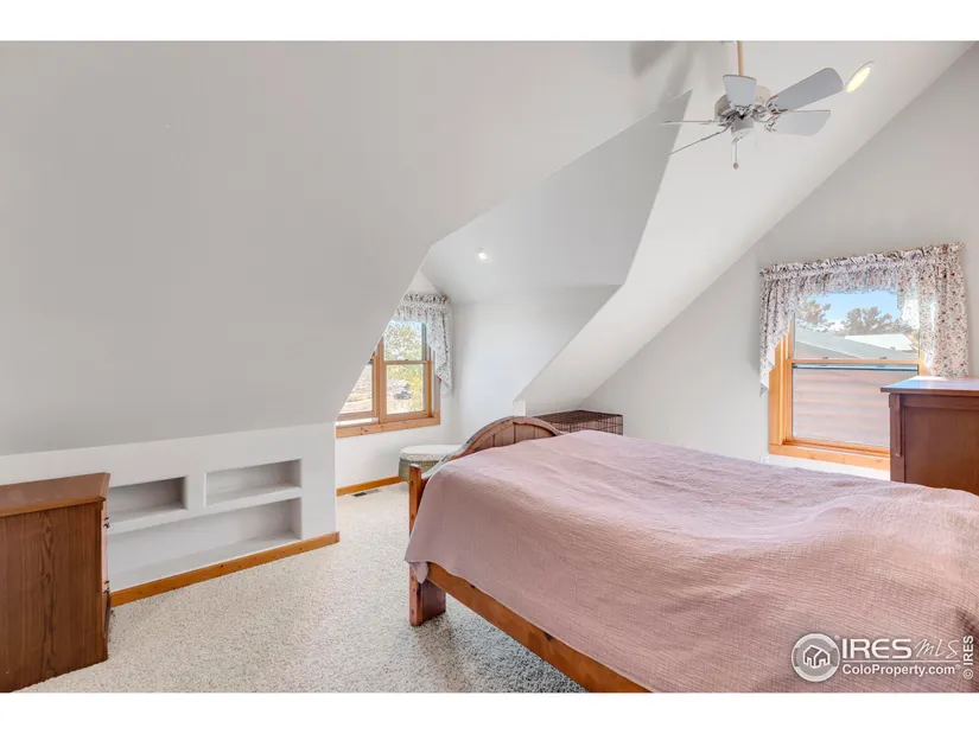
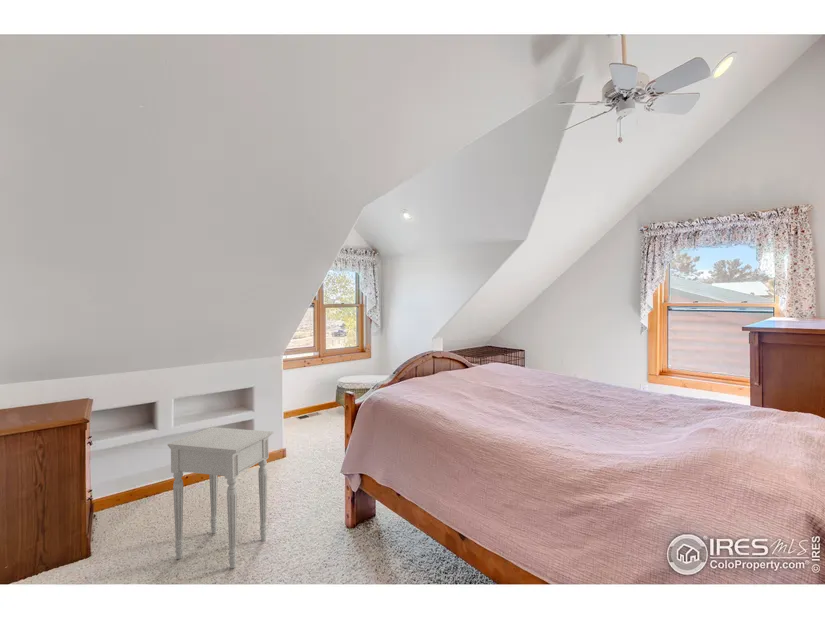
+ nightstand (227, 492)
